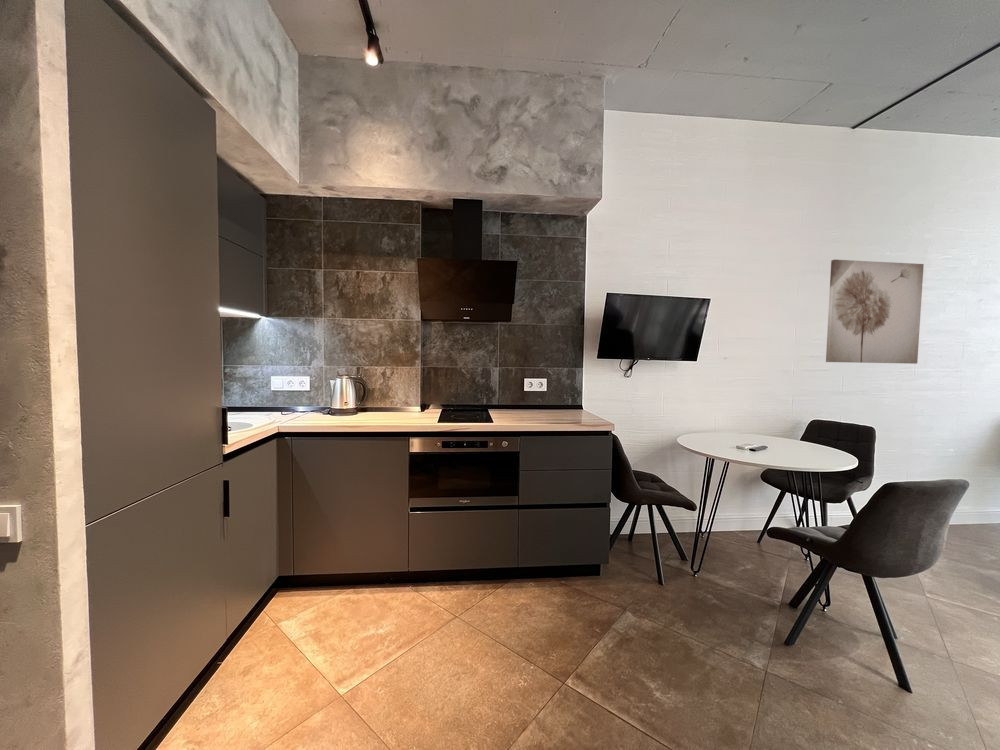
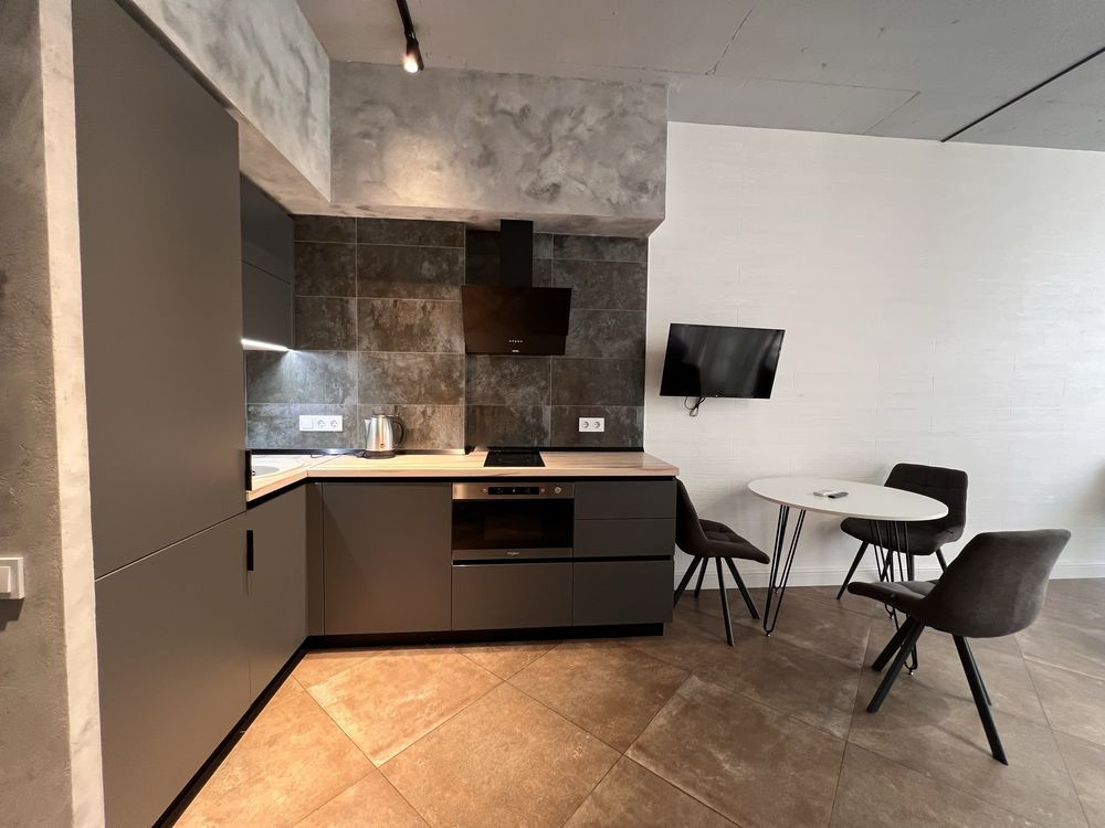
- wall art (874, 312)
